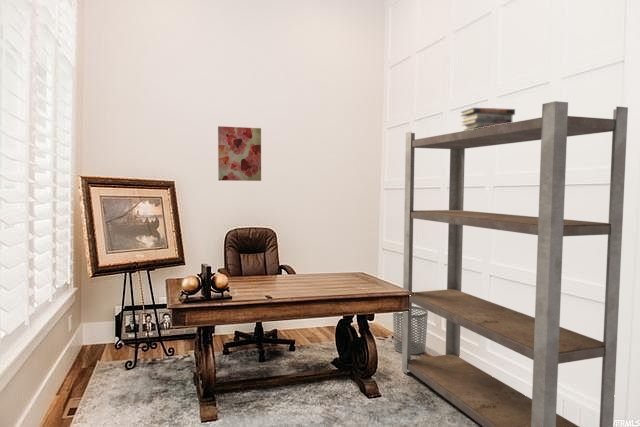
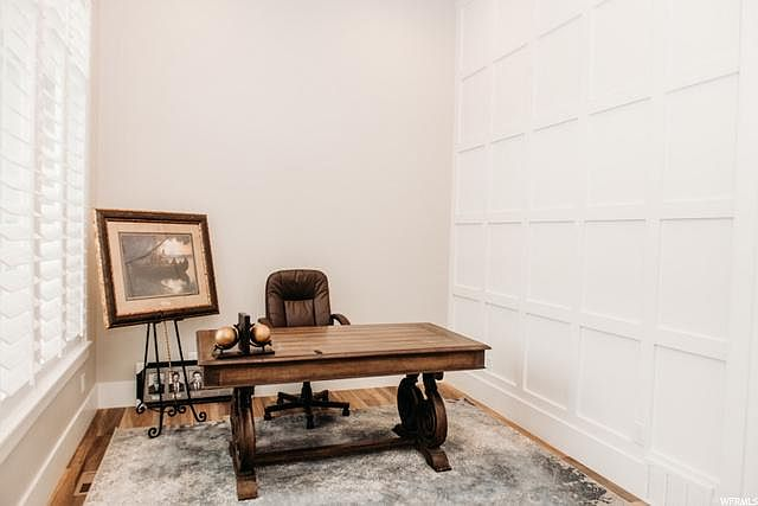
- book stack (487, 121)
- shelving unit (461, 267)
- wall art (239, 154)
- waste bin (411, 329)
